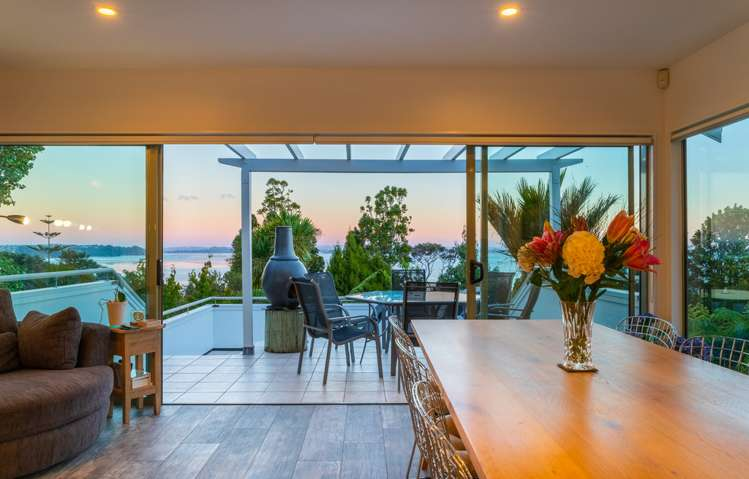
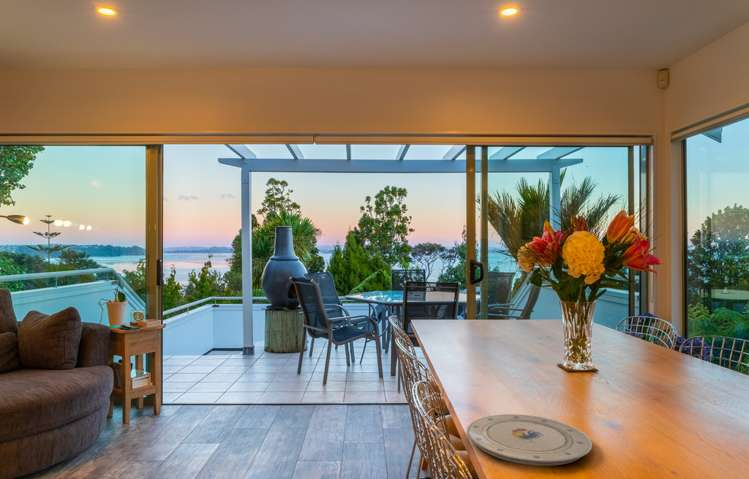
+ plate (527, 438)
